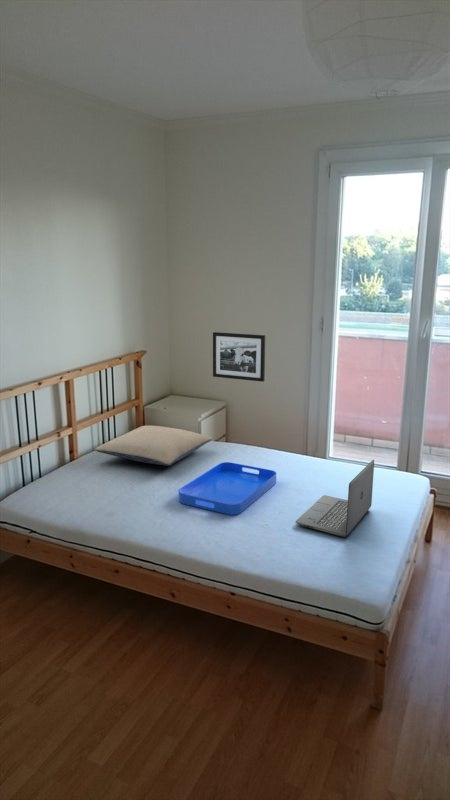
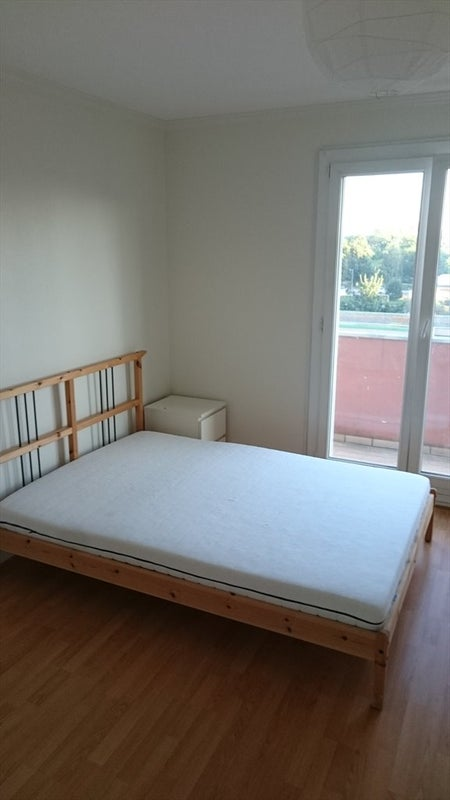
- serving tray (229, 486)
- pillow (155, 443)
- picture frame (238, 356)
- laptop (335, 497)
